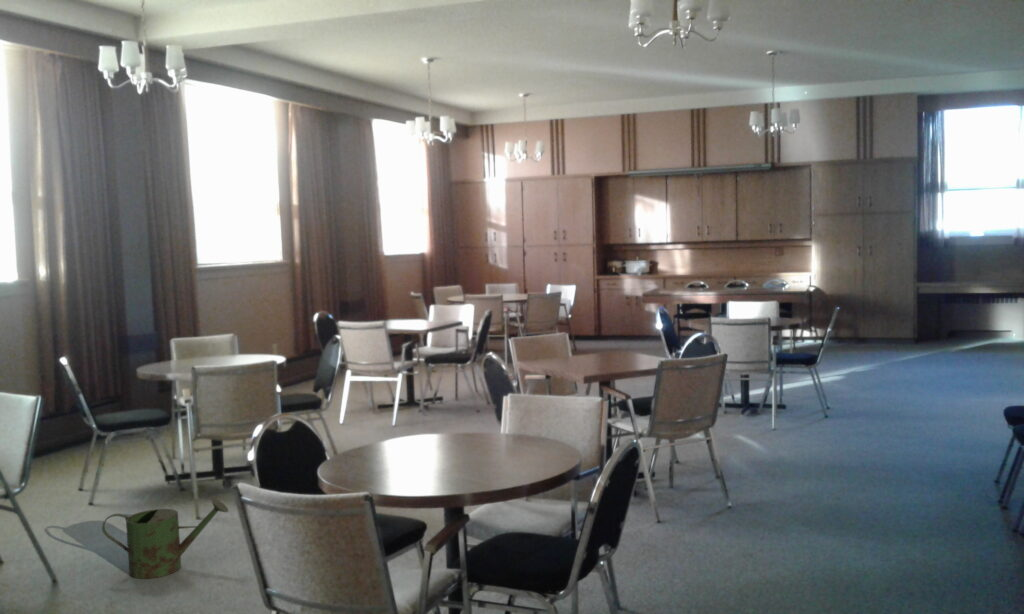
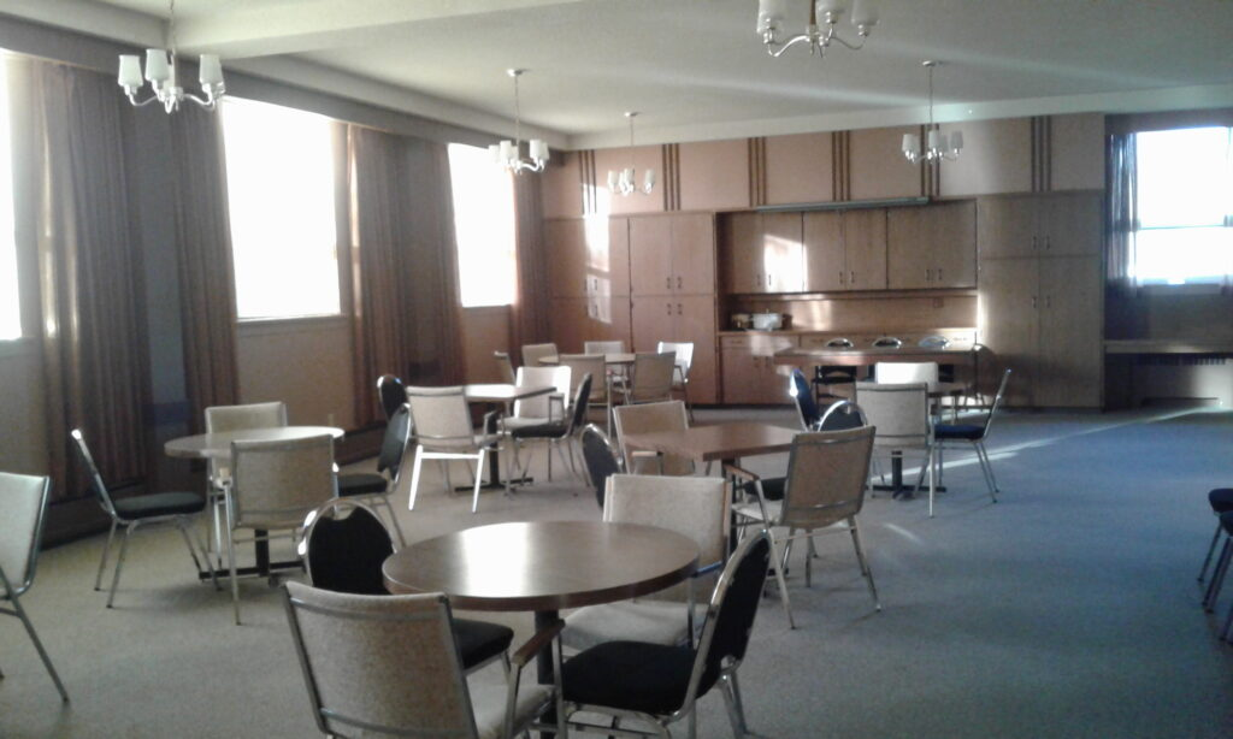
- watering can (167, 535)
